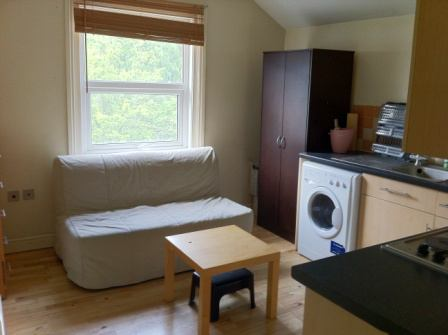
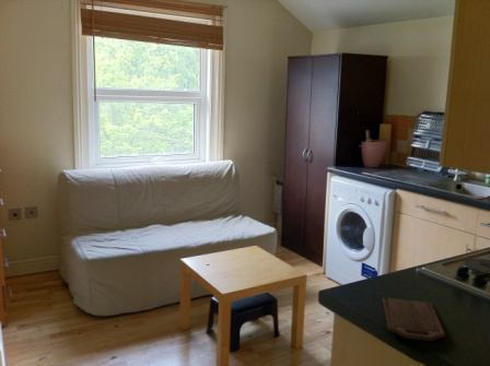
+ cutting board (411, 318)
